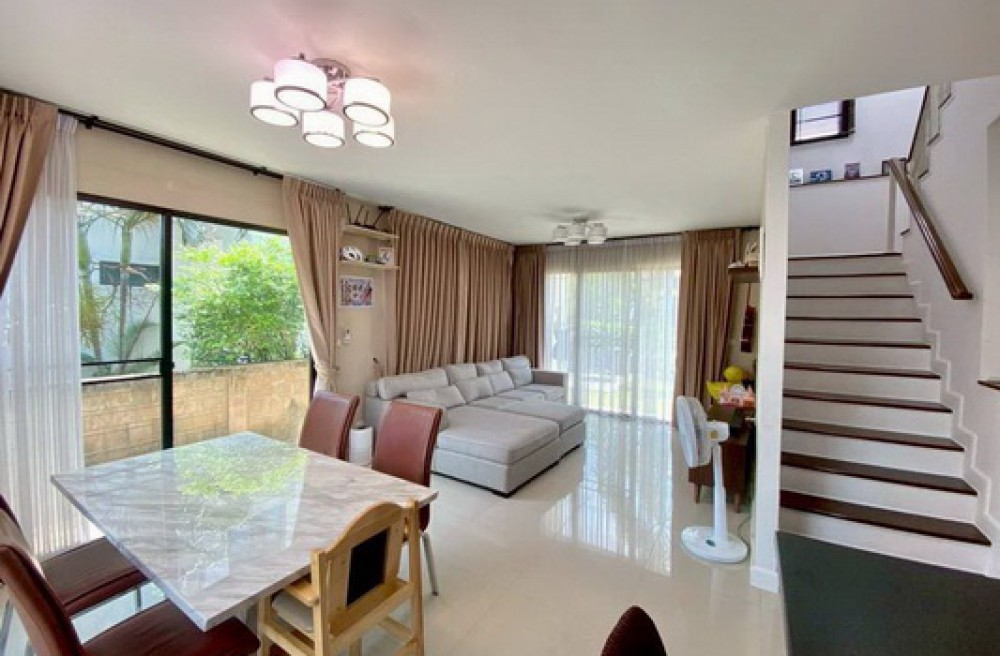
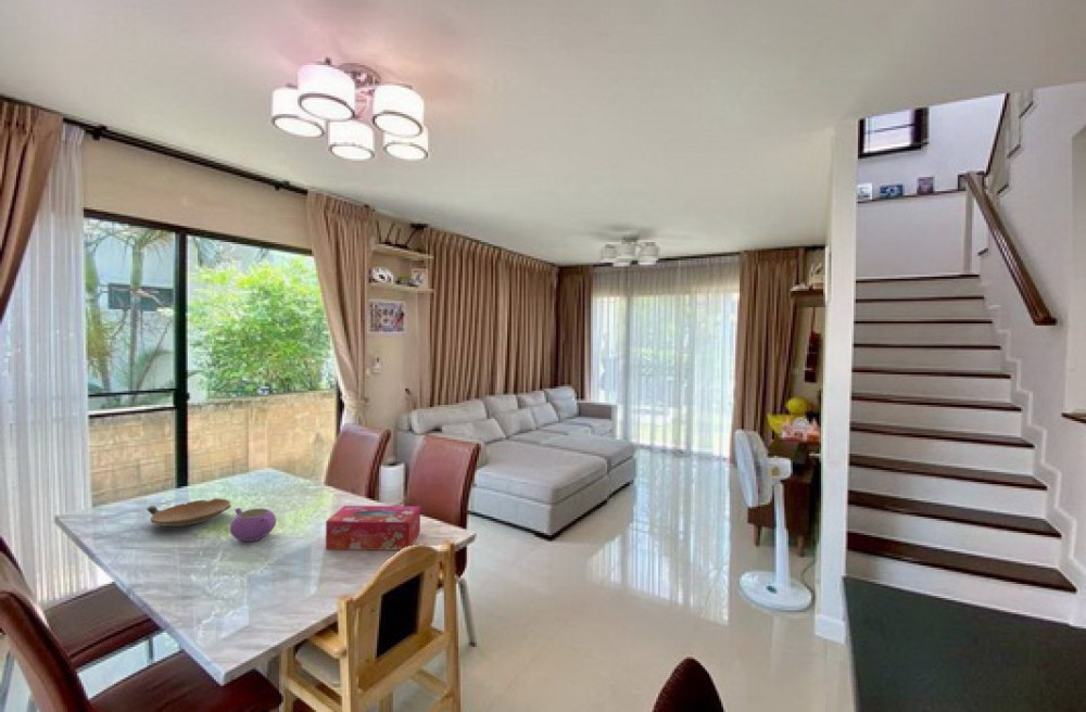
+ teapot (252, 524)
+ tissue box (375, 526)
+ bowl (191, 512)
